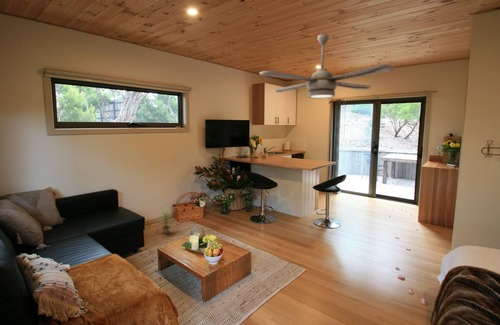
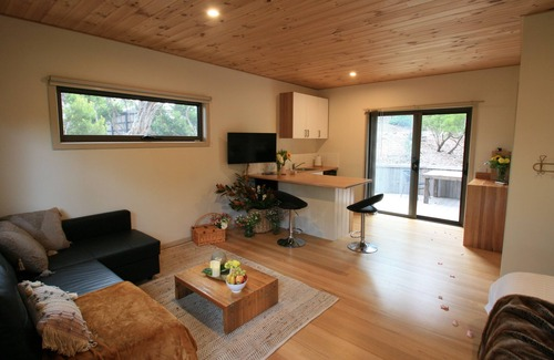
- potted plant (167, 220)
- ceiling fan (322, 66)
